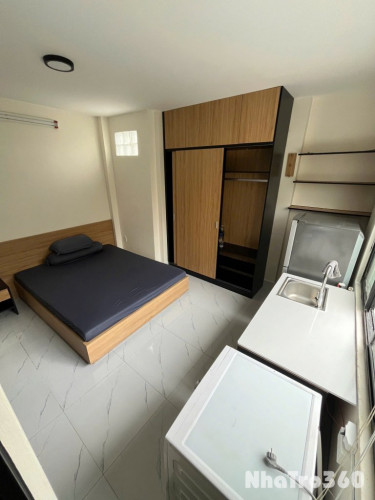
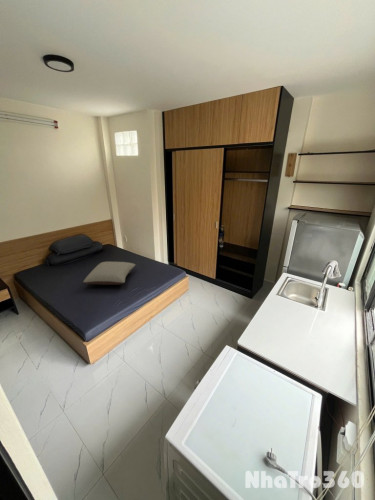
+ pillow (111, 273)
